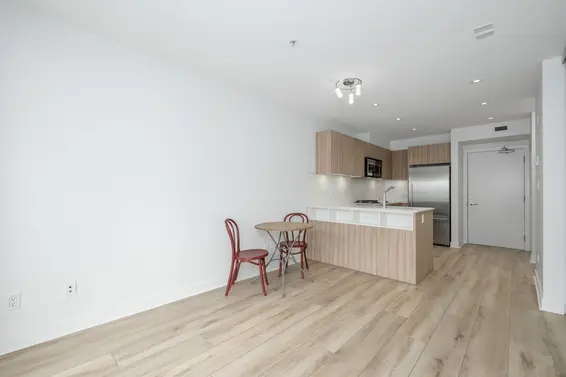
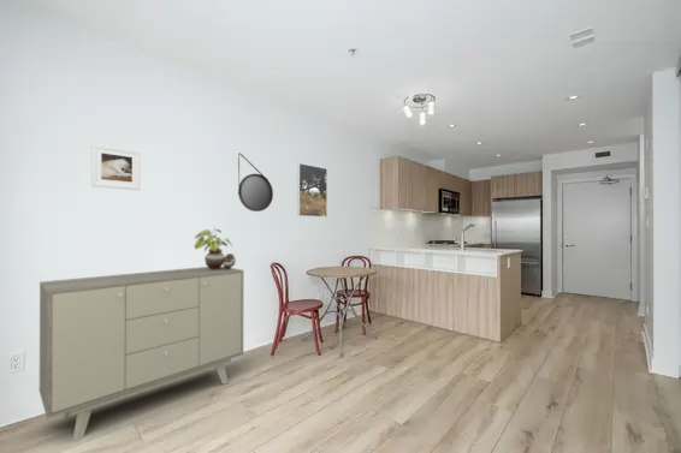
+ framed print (117, 167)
+ potted plant (217, 249)
+ sideboard (154, 336)
+ home mirror (255, 183)
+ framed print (313, 191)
